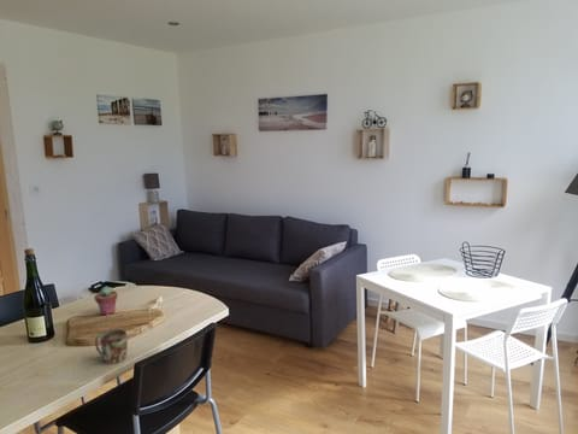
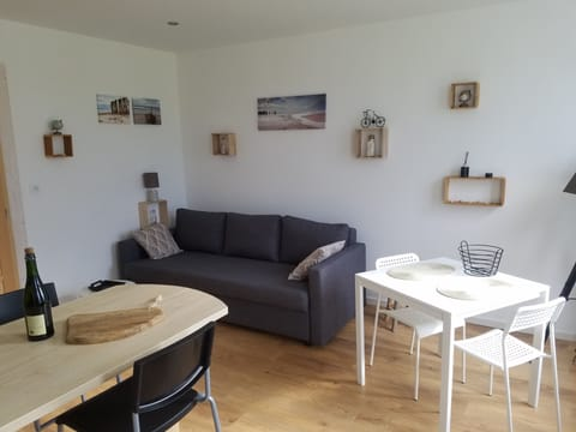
- mug (110, 346)
- potted succulent (106, 299)
